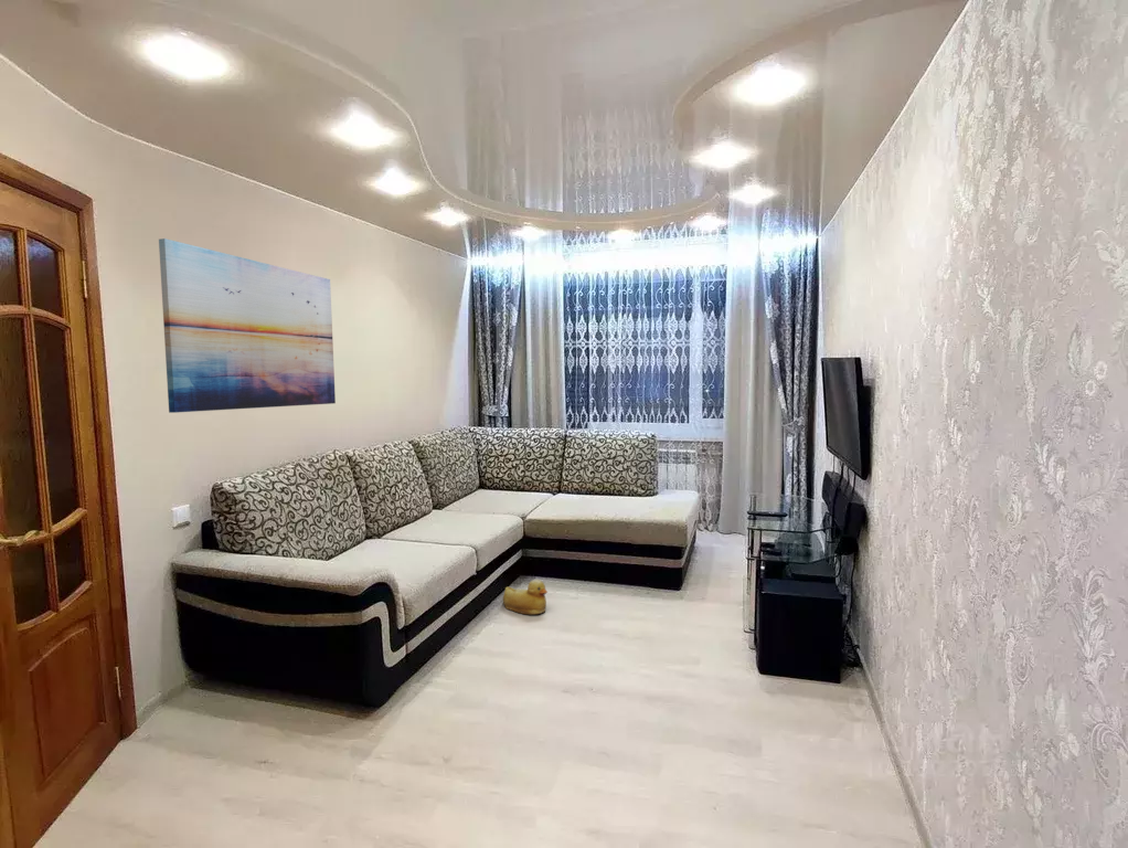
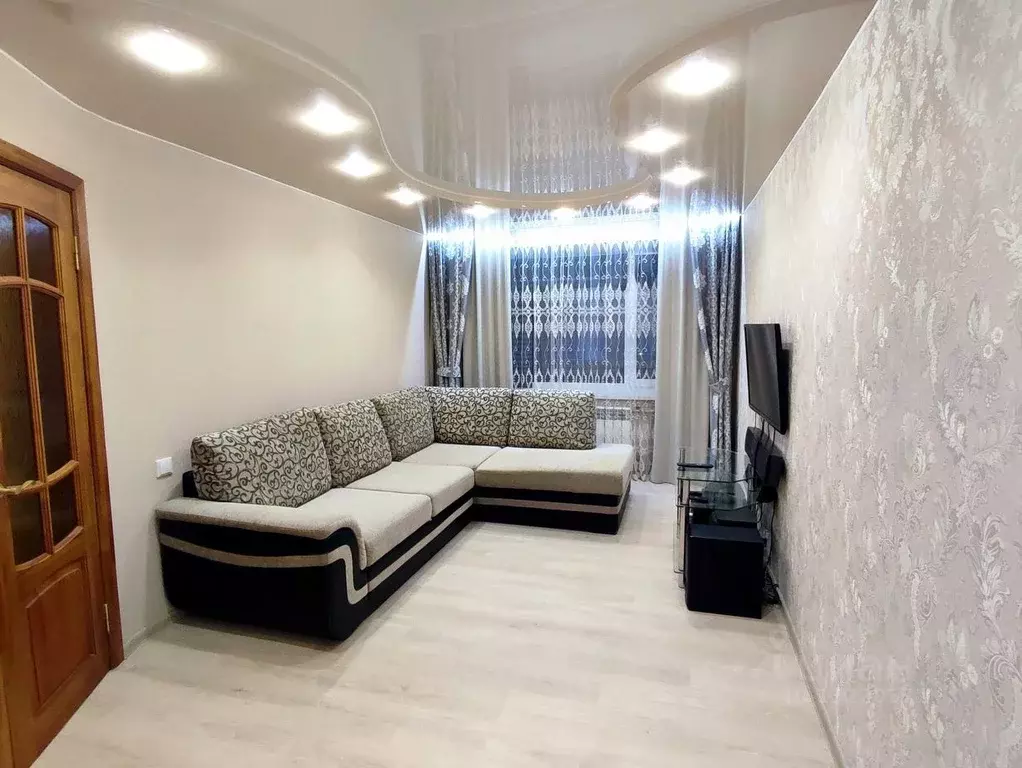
- rubber duck (523, 593)
- wall art (262, 335)
